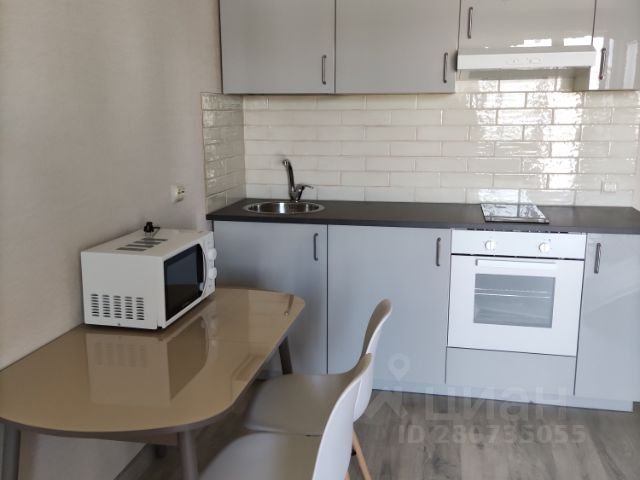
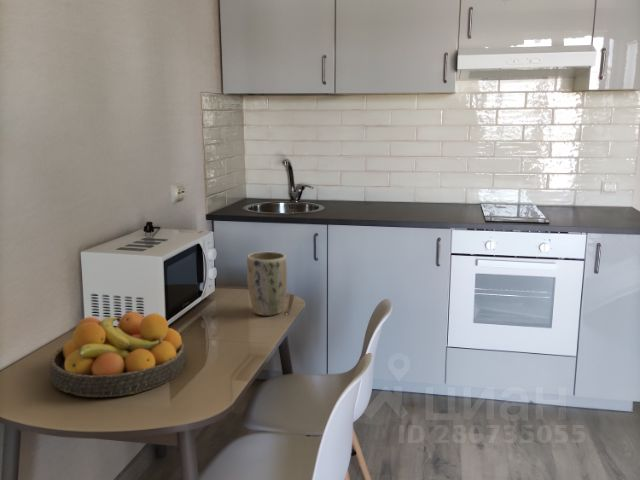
+ fruit bowl (118, 342)
+ plant pot (267, 283)
